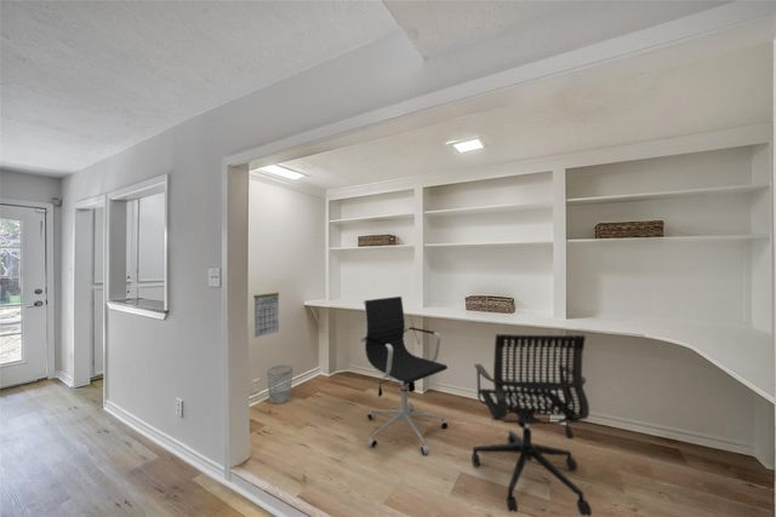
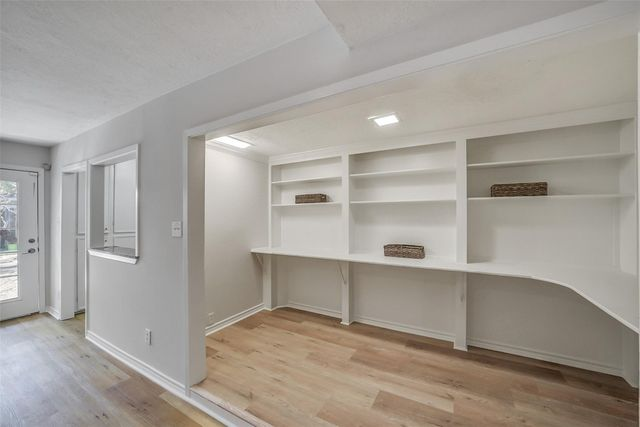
- calendar (267, 309)
- wastebasket (279, 384)
- office chair (401, 366)
- office chair (526, 400)
